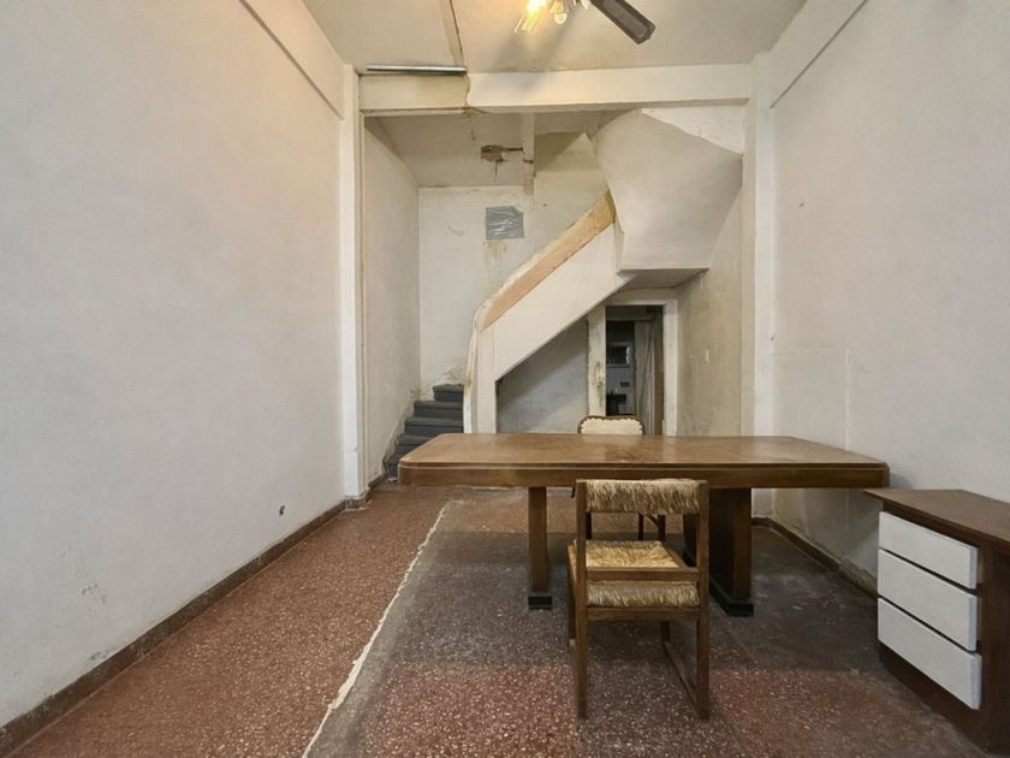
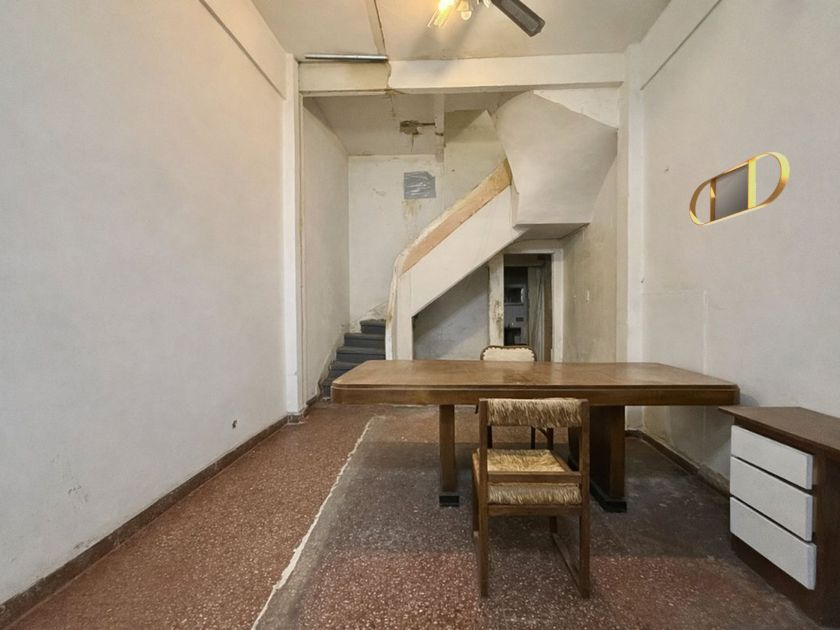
+ home mirror (731, 193)
